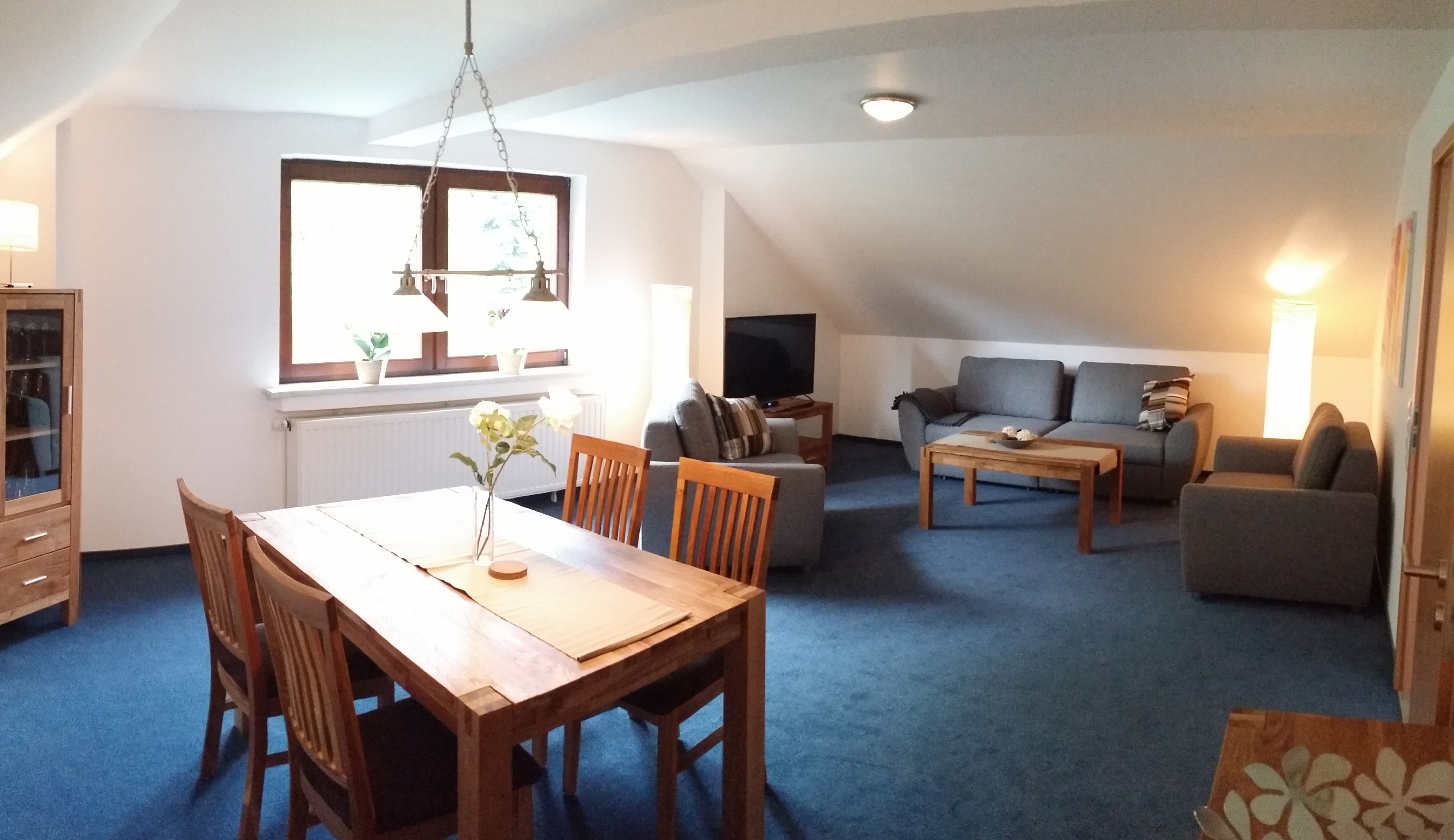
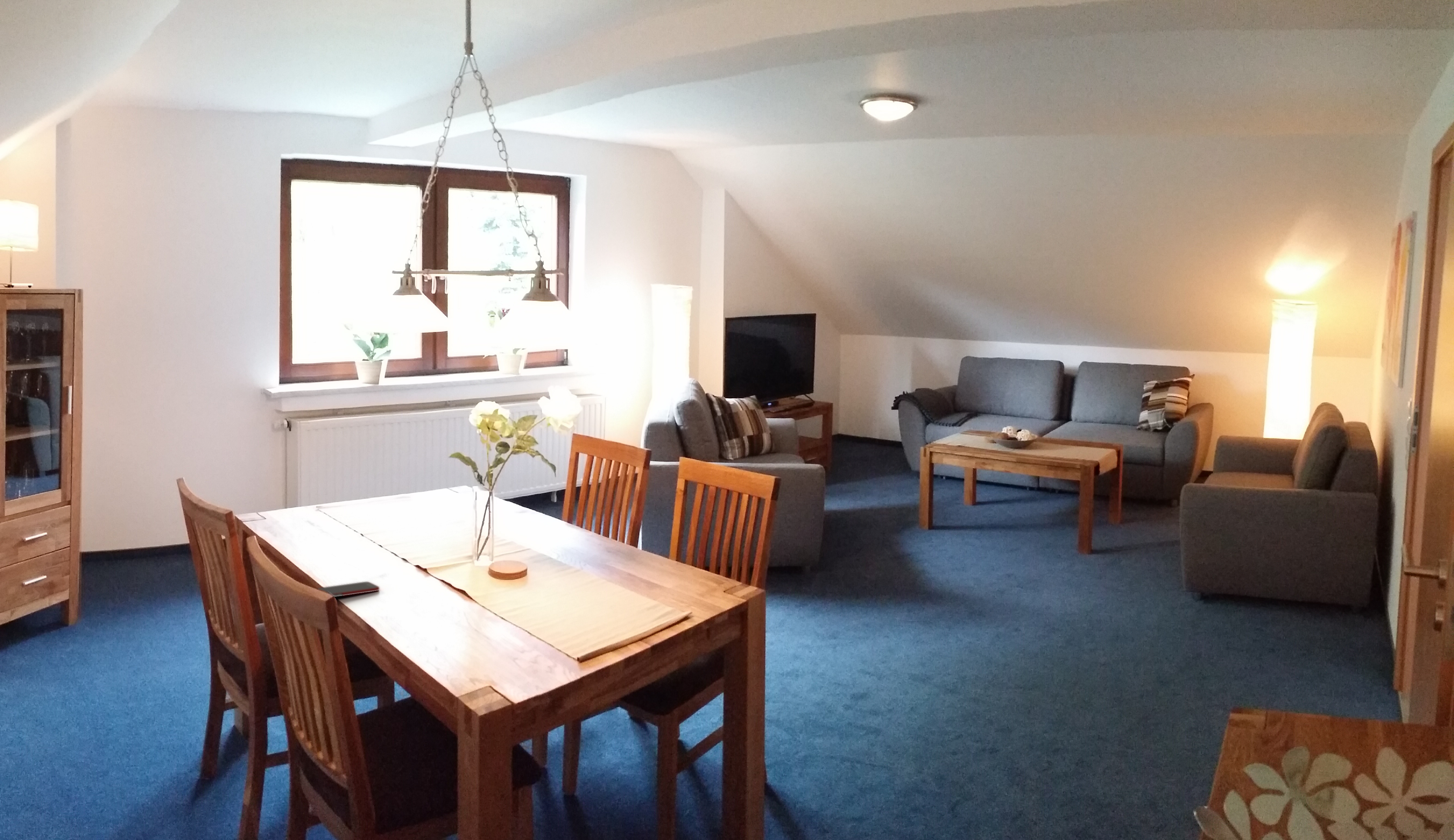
+ cell phone (345, 590)
